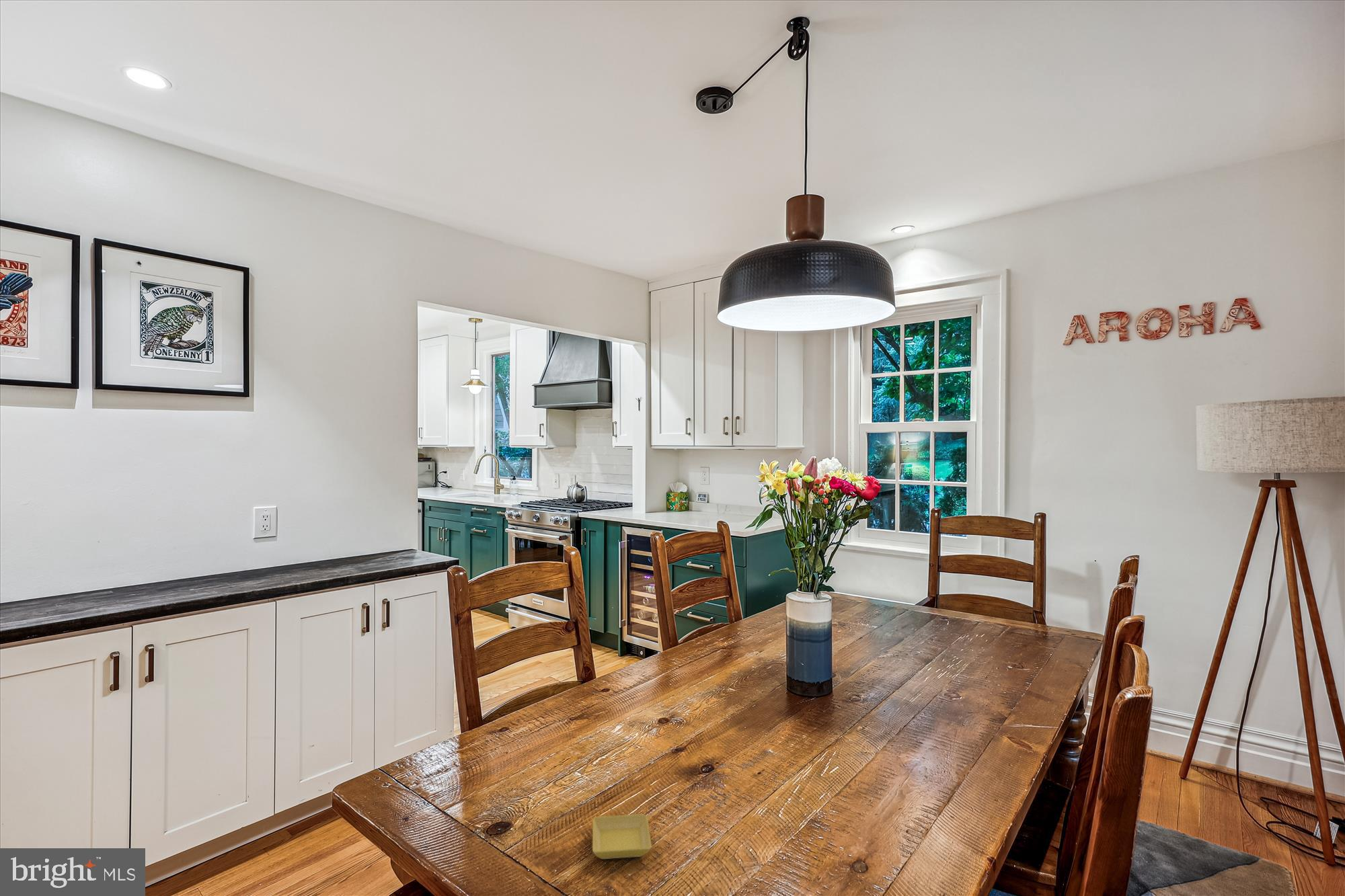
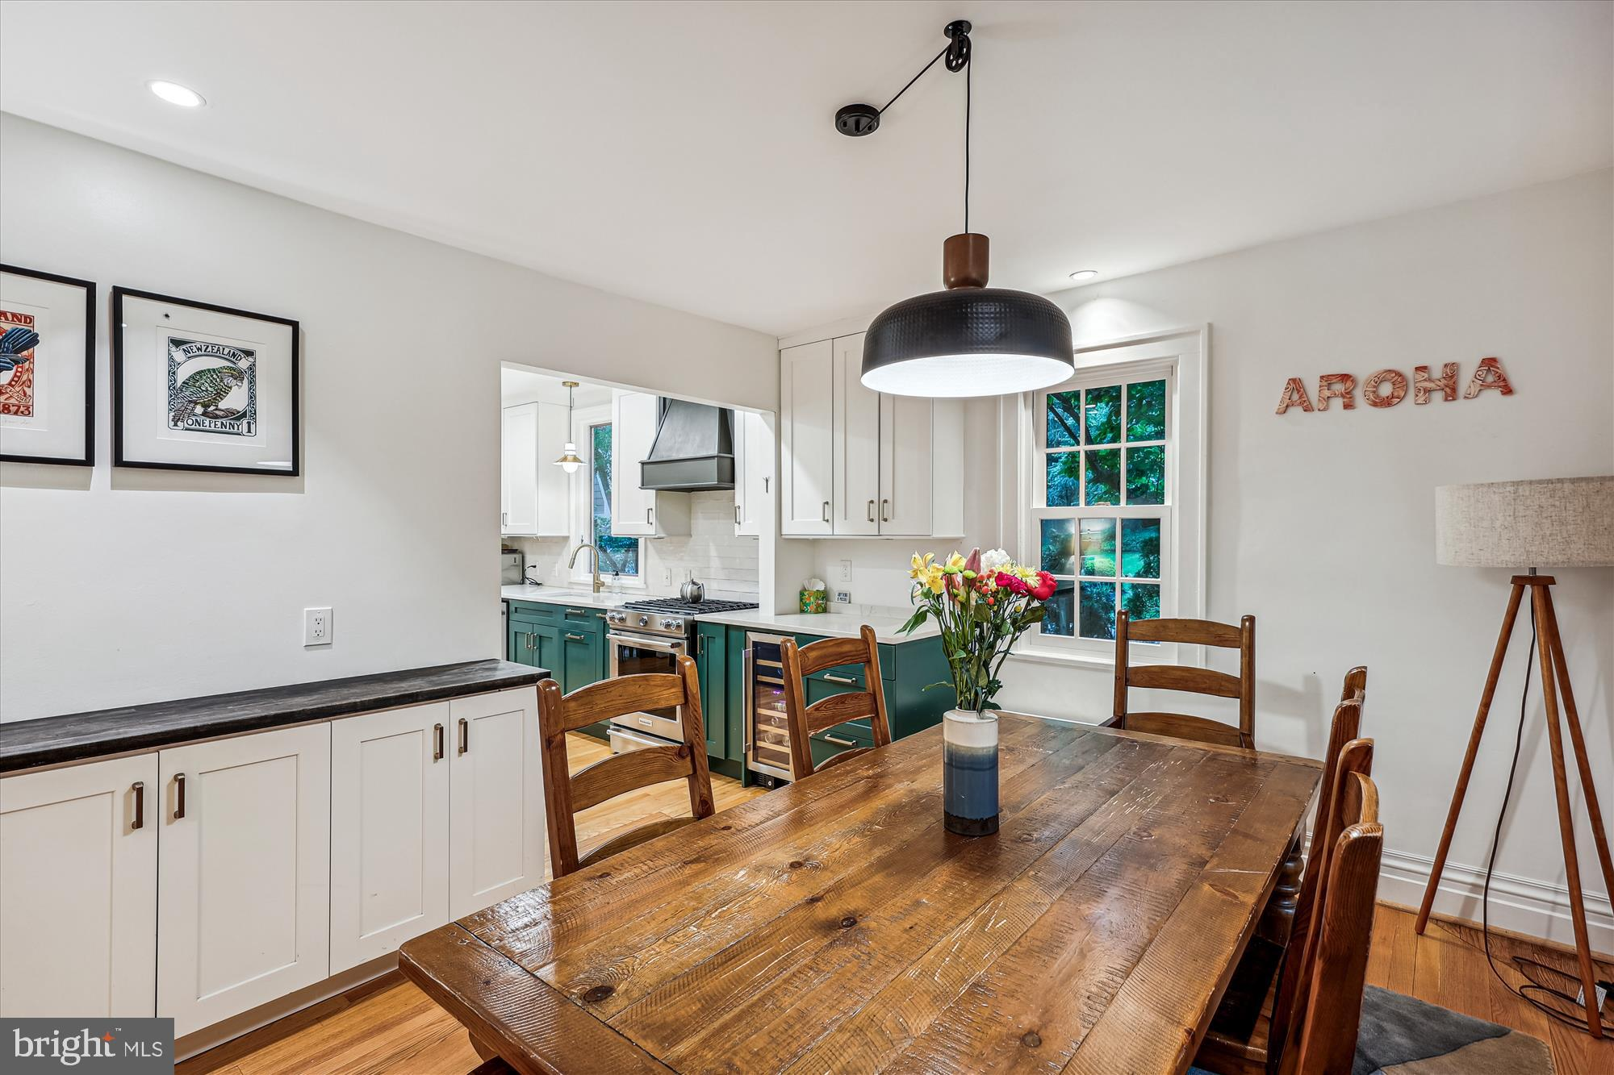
- saucer (621, 838)
